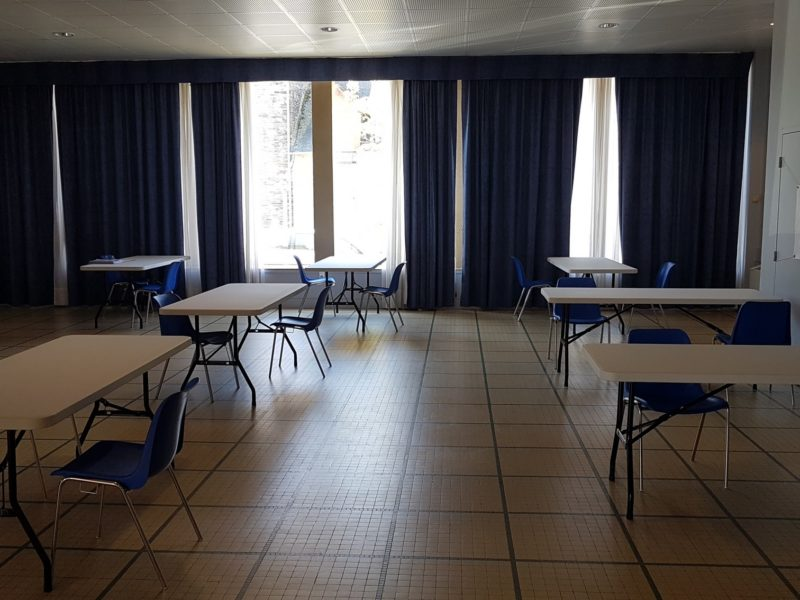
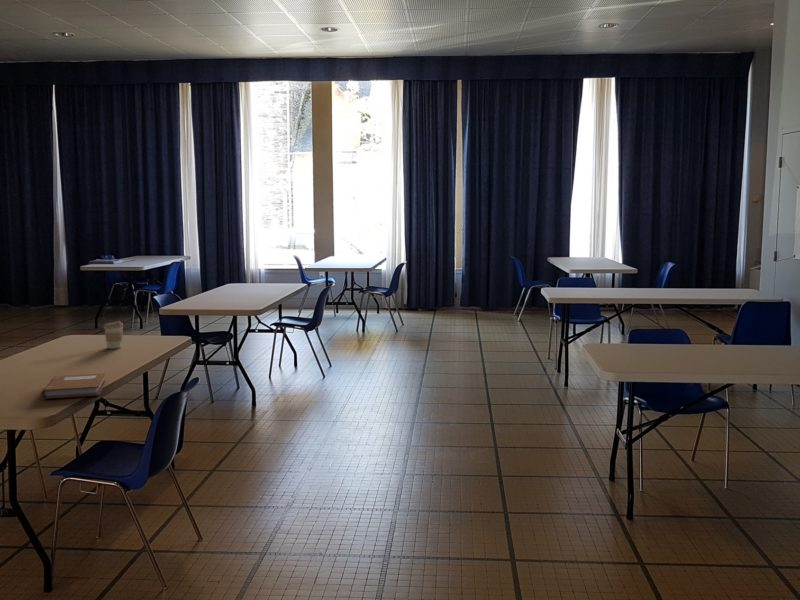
+ notebook (75, 385)
+ coffee cup (113, 334)
